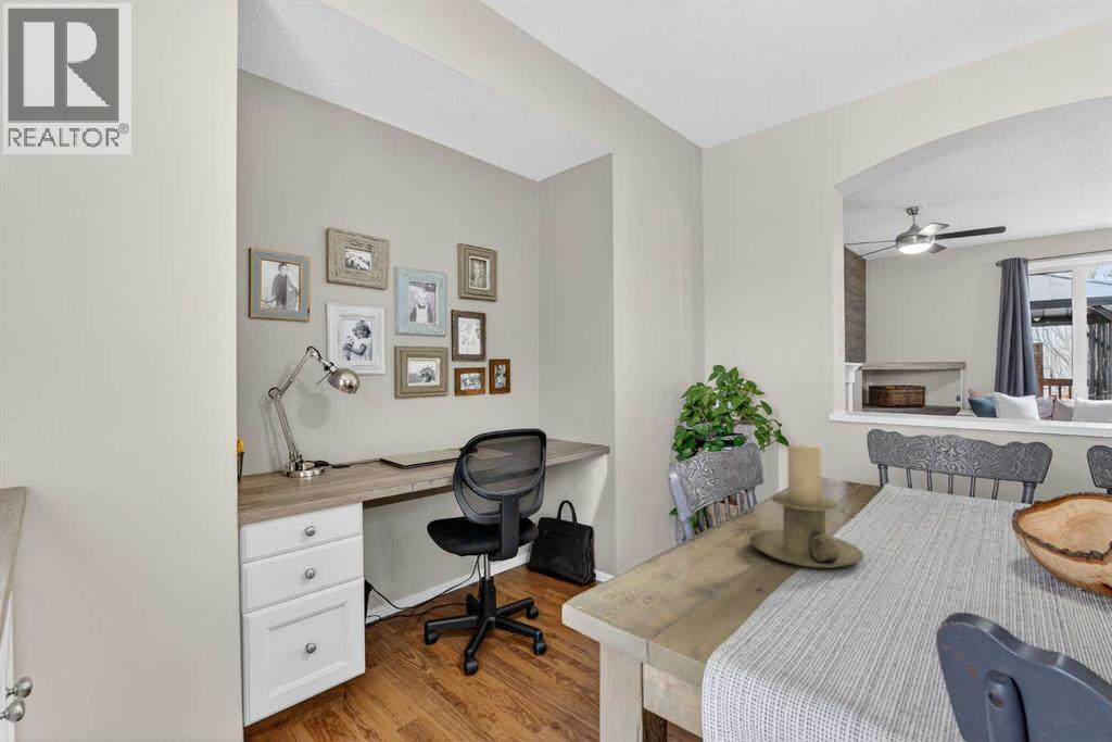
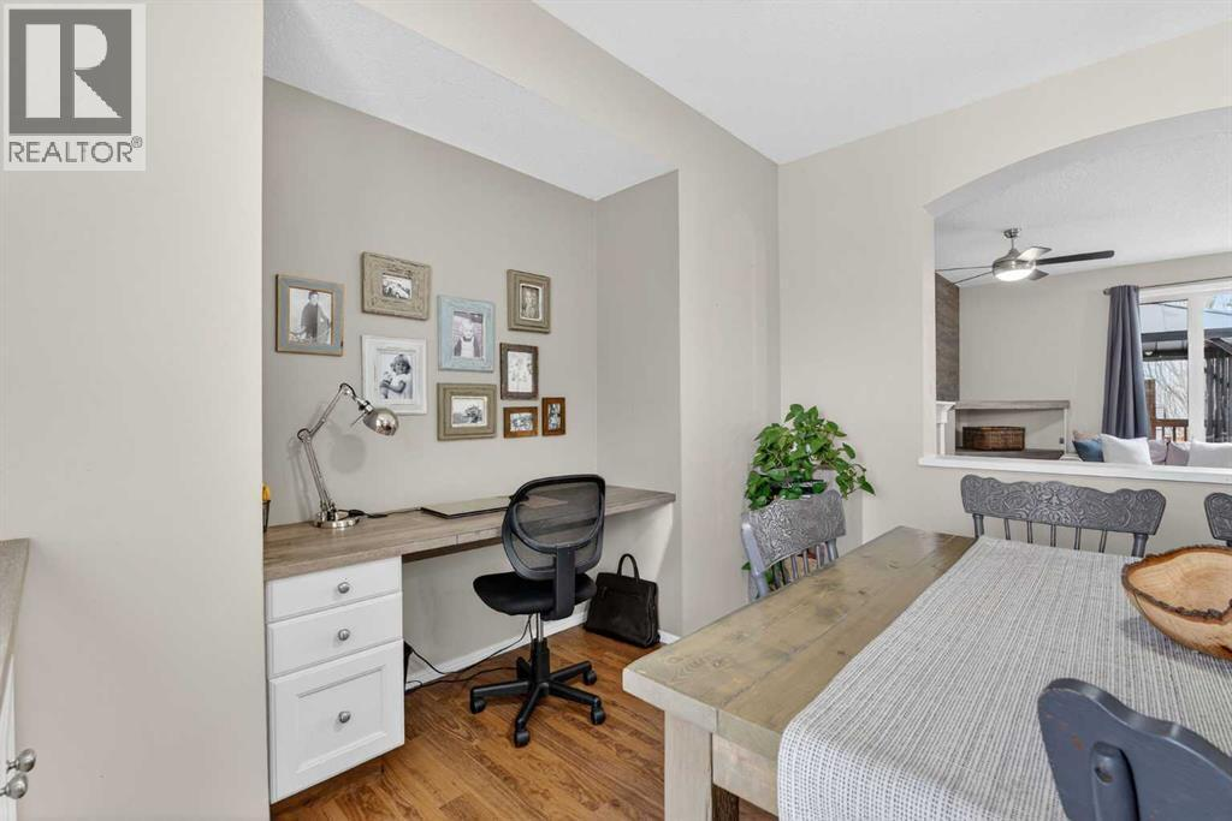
- candle holder (804, 499)
